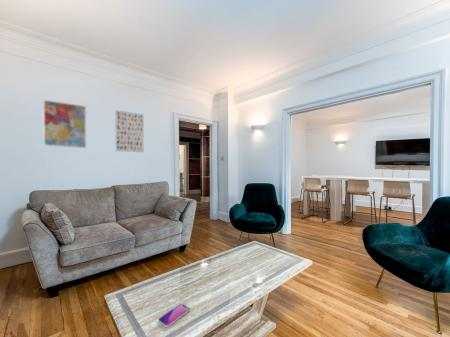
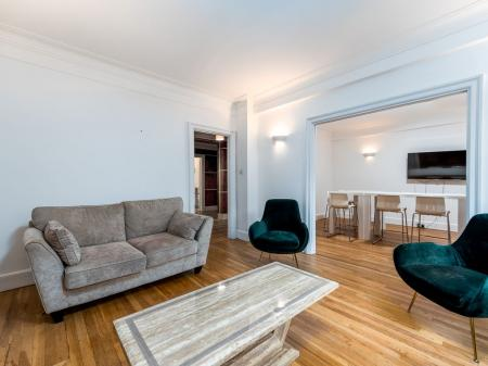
- wall art (65, 125)
- smartphone (174, 314)
- wall art (130, 132)
